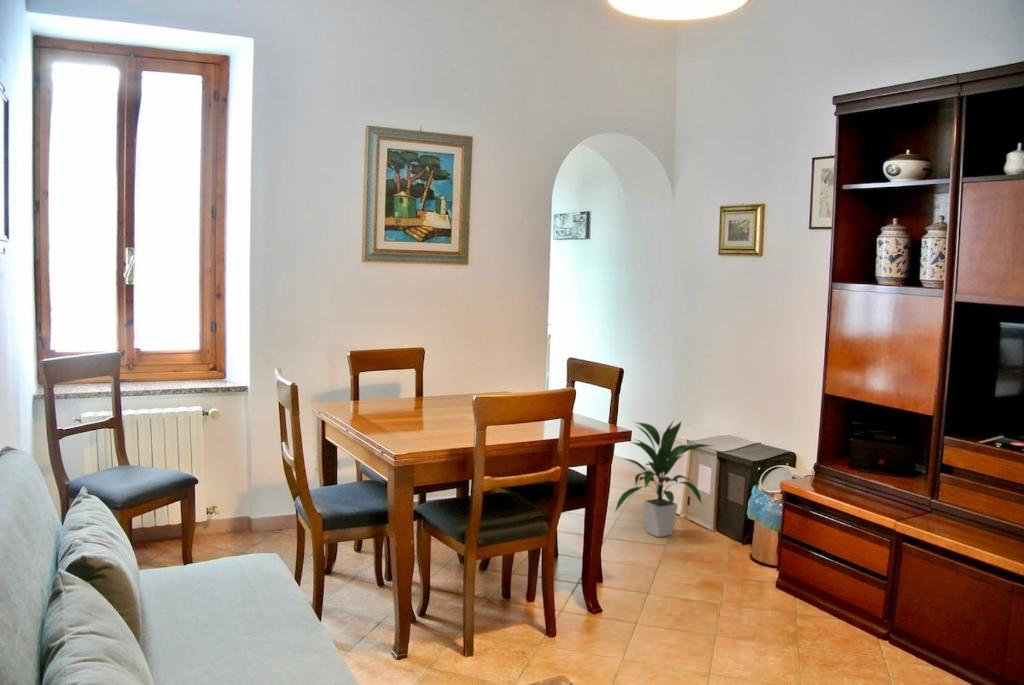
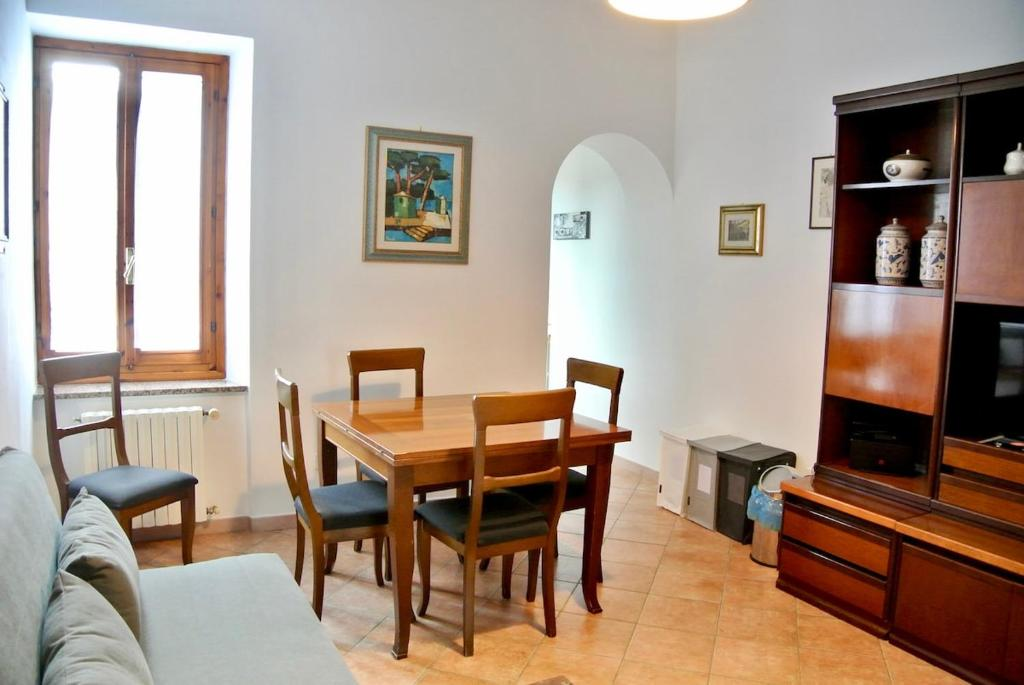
- indoor plant (657, 474)
